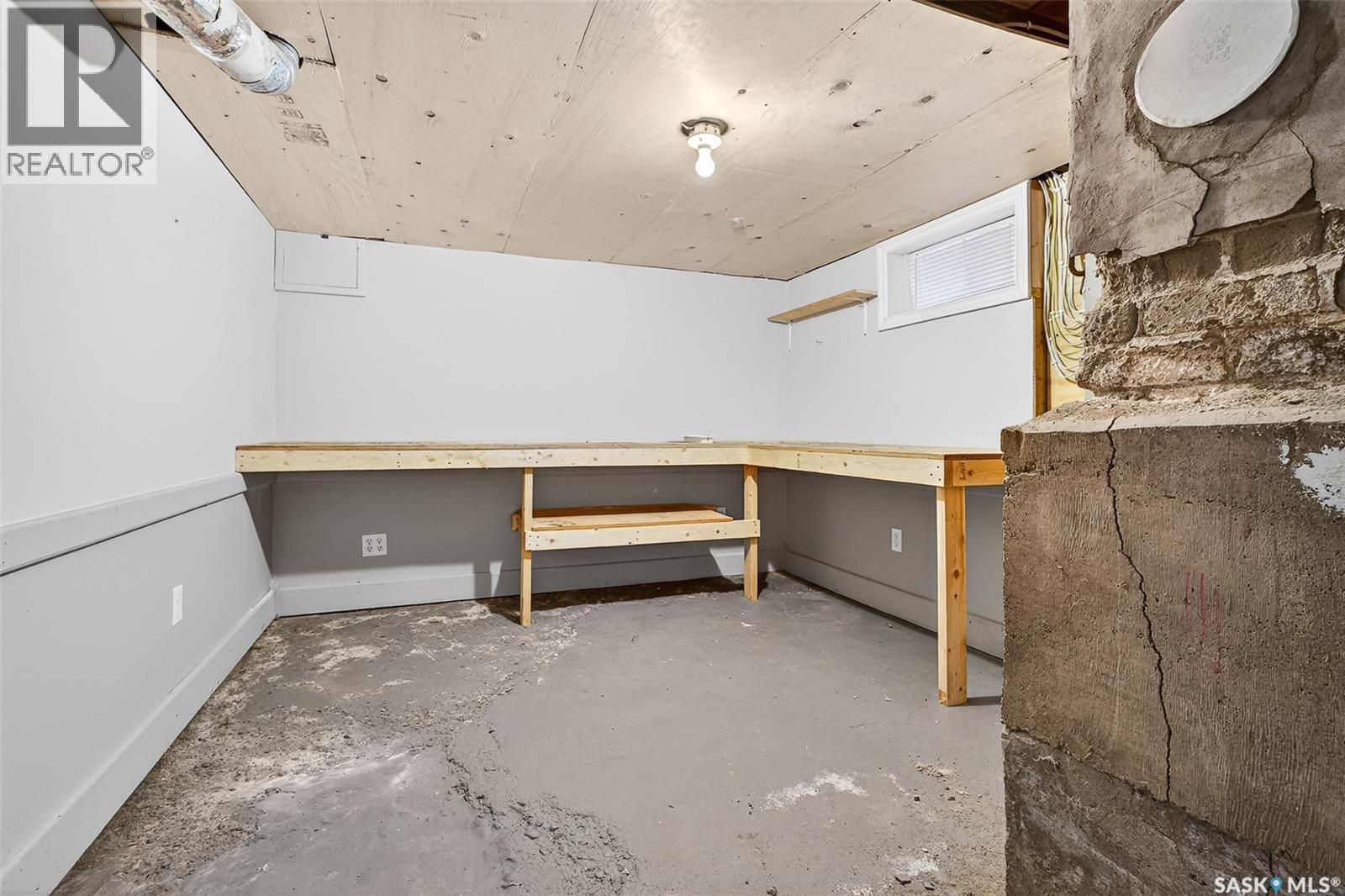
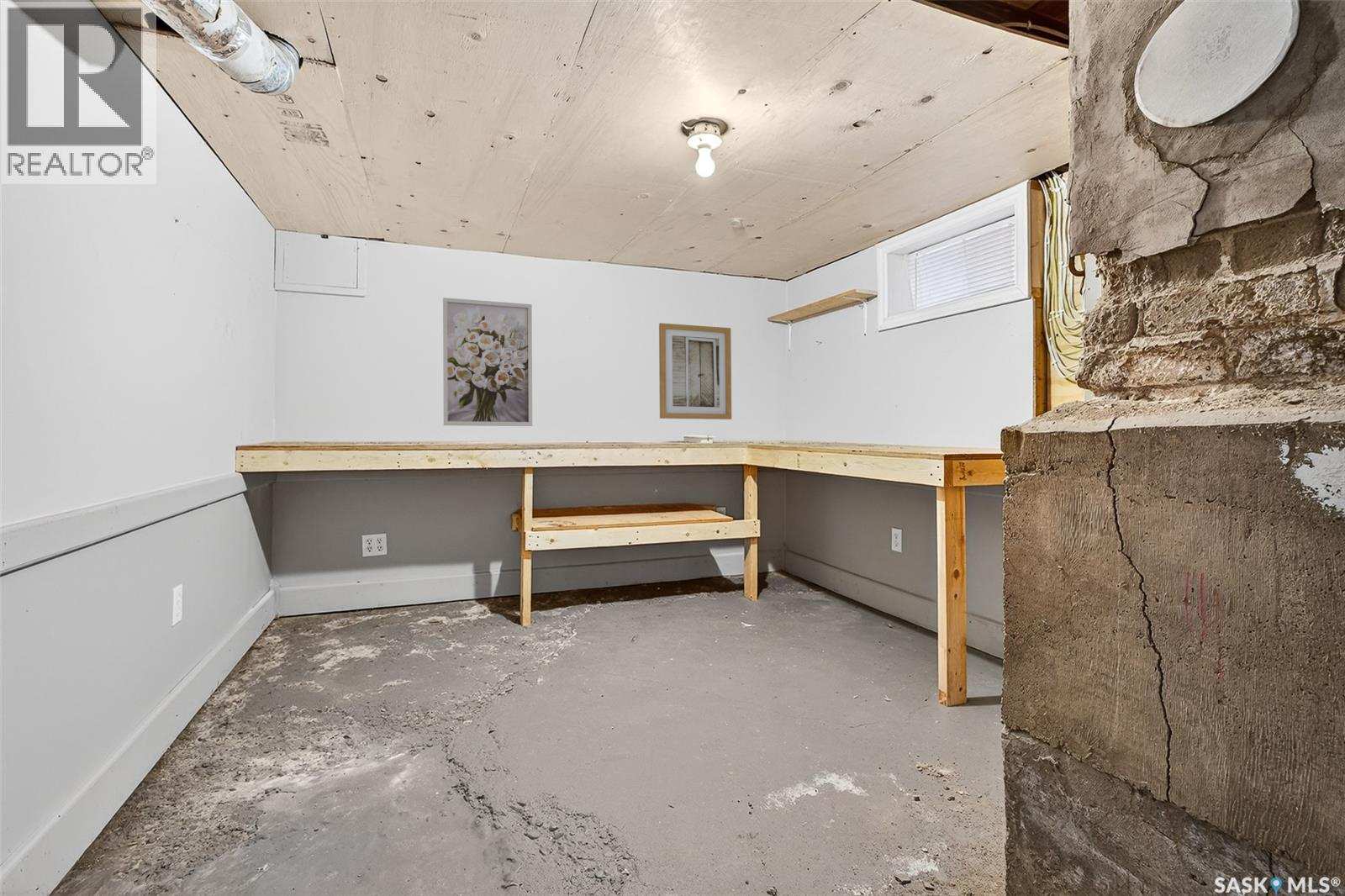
+ wall art (488, 363)
+ wall art (695, 372)
